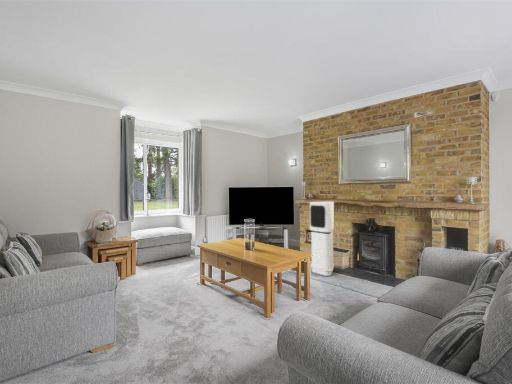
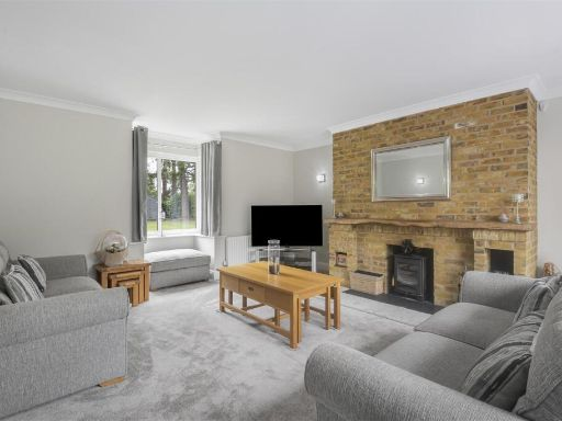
- air purifier (325, 236)
